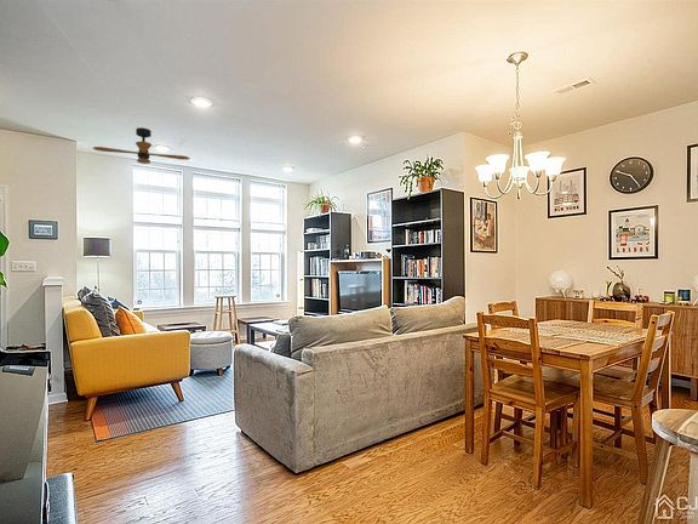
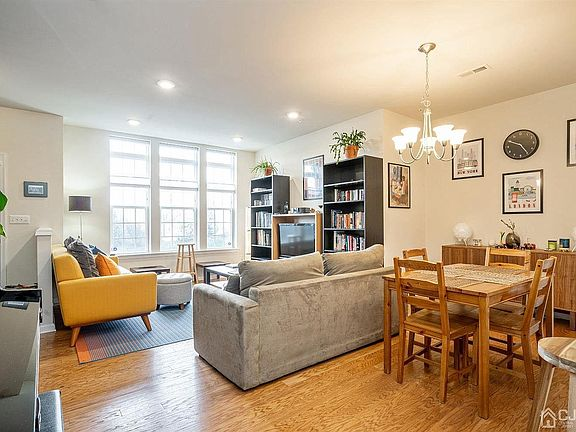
- ceiling fan (143, 143)
